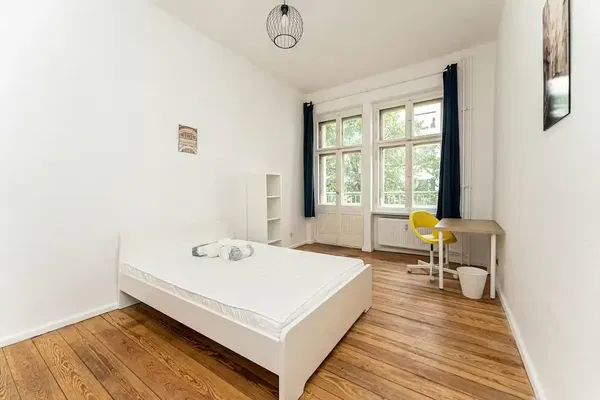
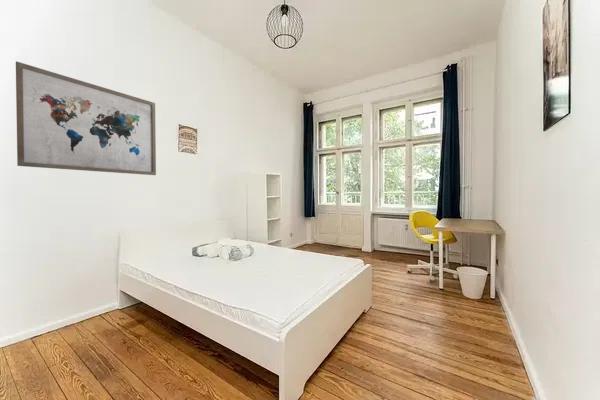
+ wall art (98, 128)
